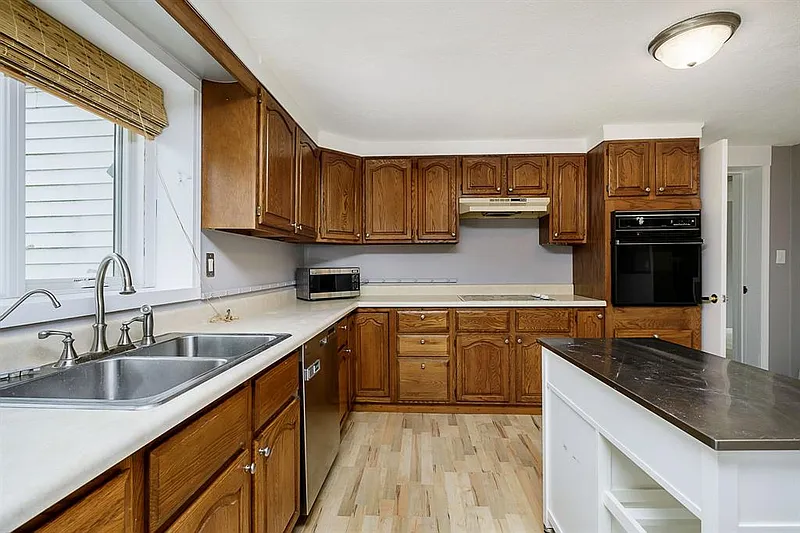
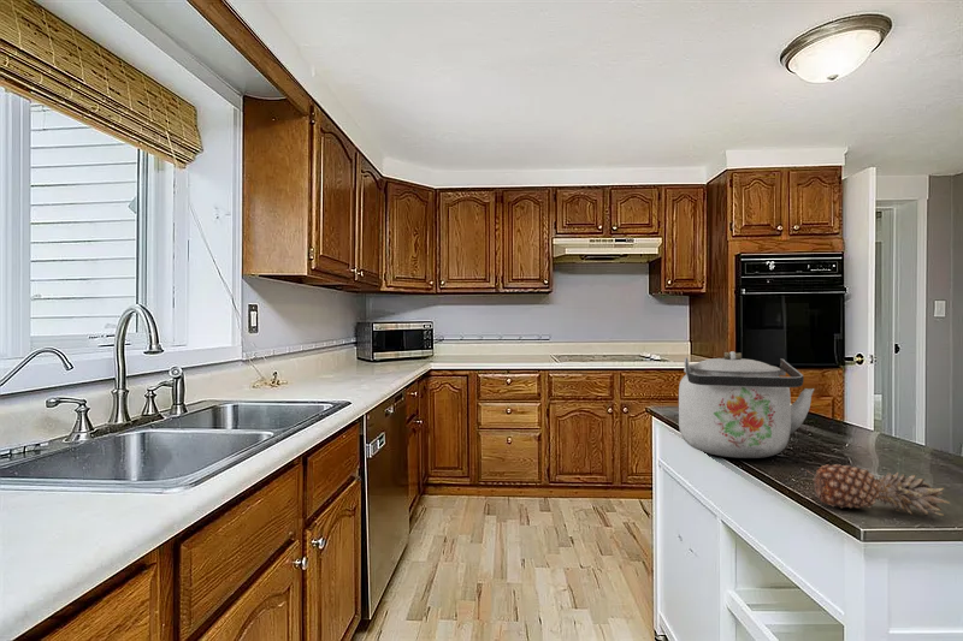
+ fruit (872, 488)
+ kettle (745, 402)
